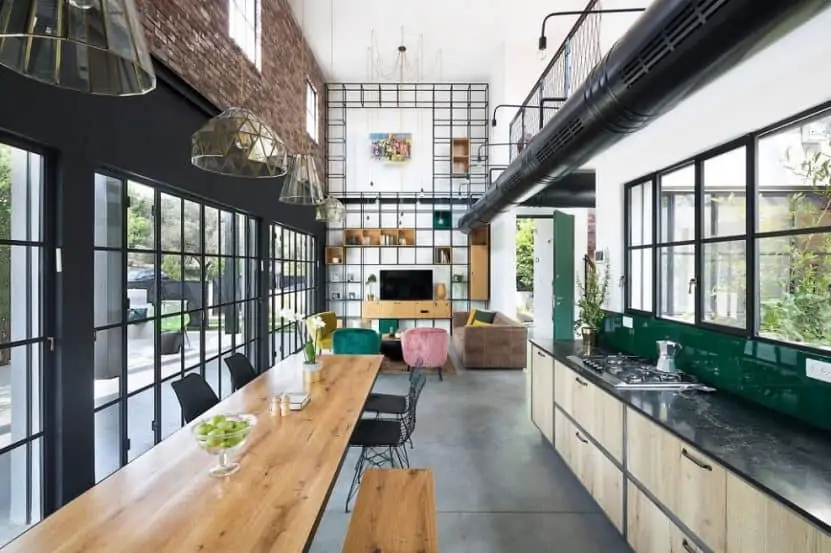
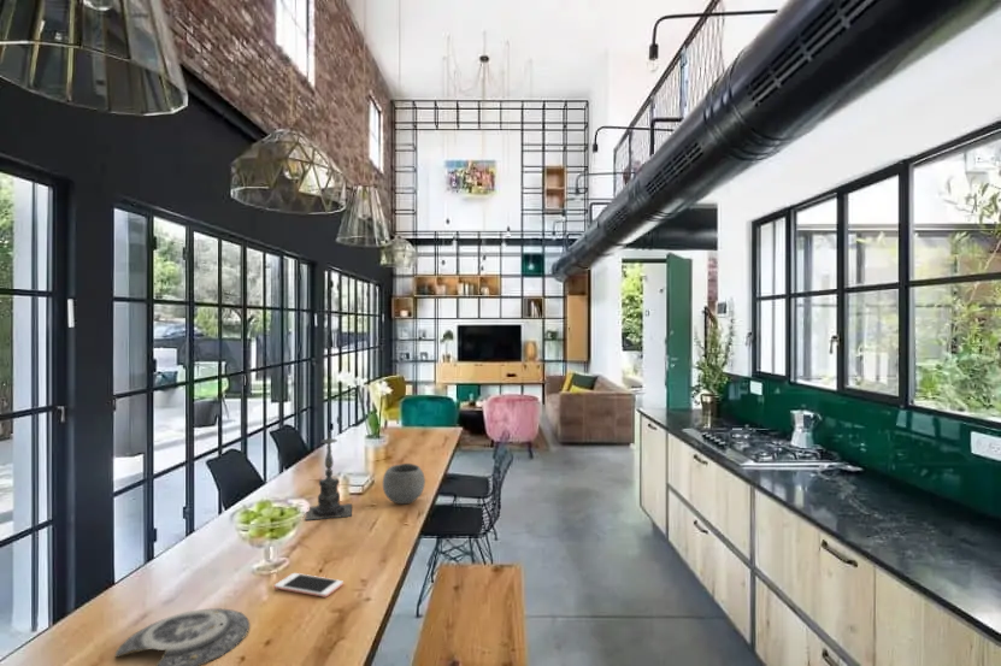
+ candle holder (329, 470)
+ cell phone (308, 584)
+ bowl (404, 484)
+ plate (186, 632)
